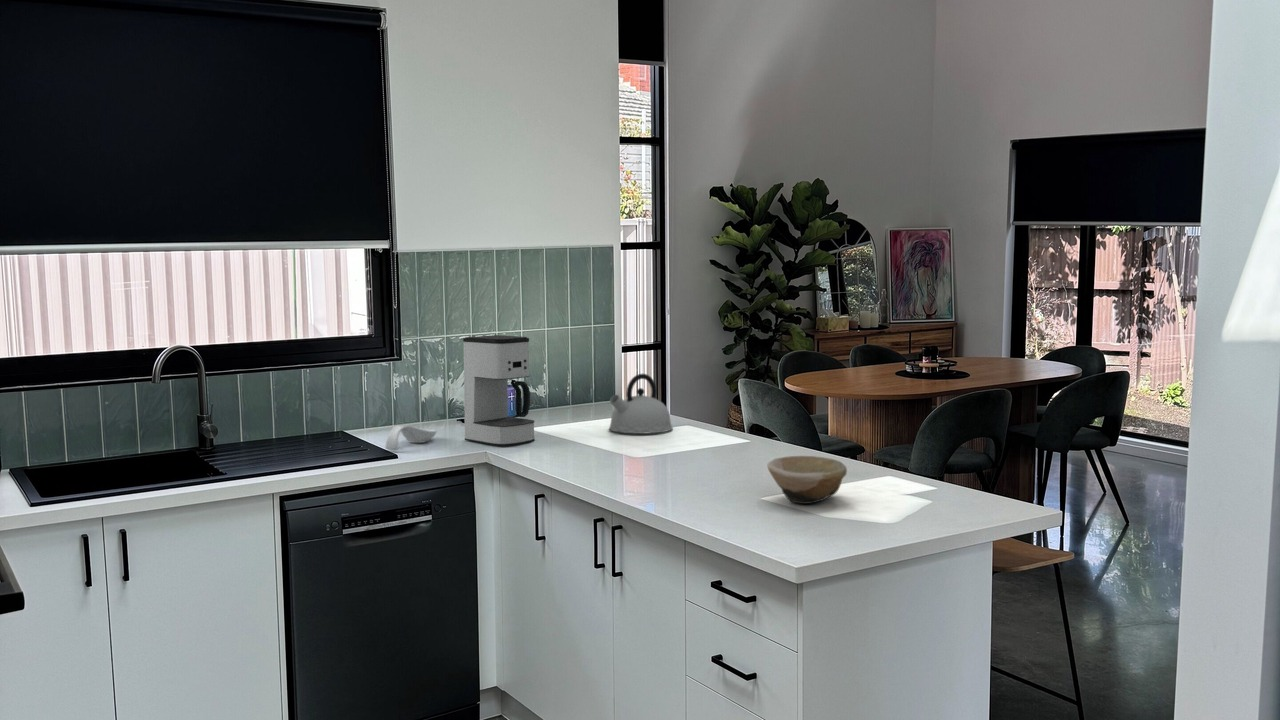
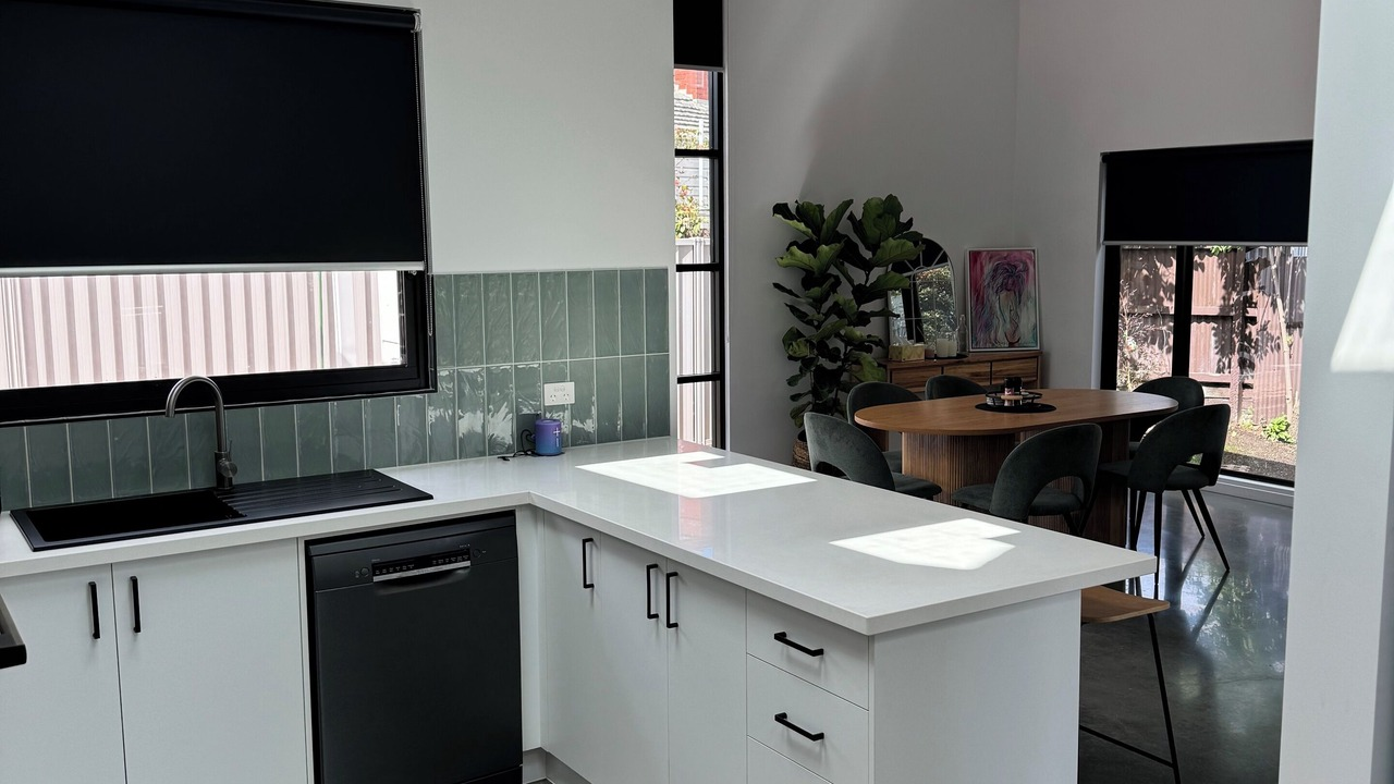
- bowl (808, 481)
- spoon rest (410, 433)
- kettle (638, 401)
- coffee maker (504, 388)
